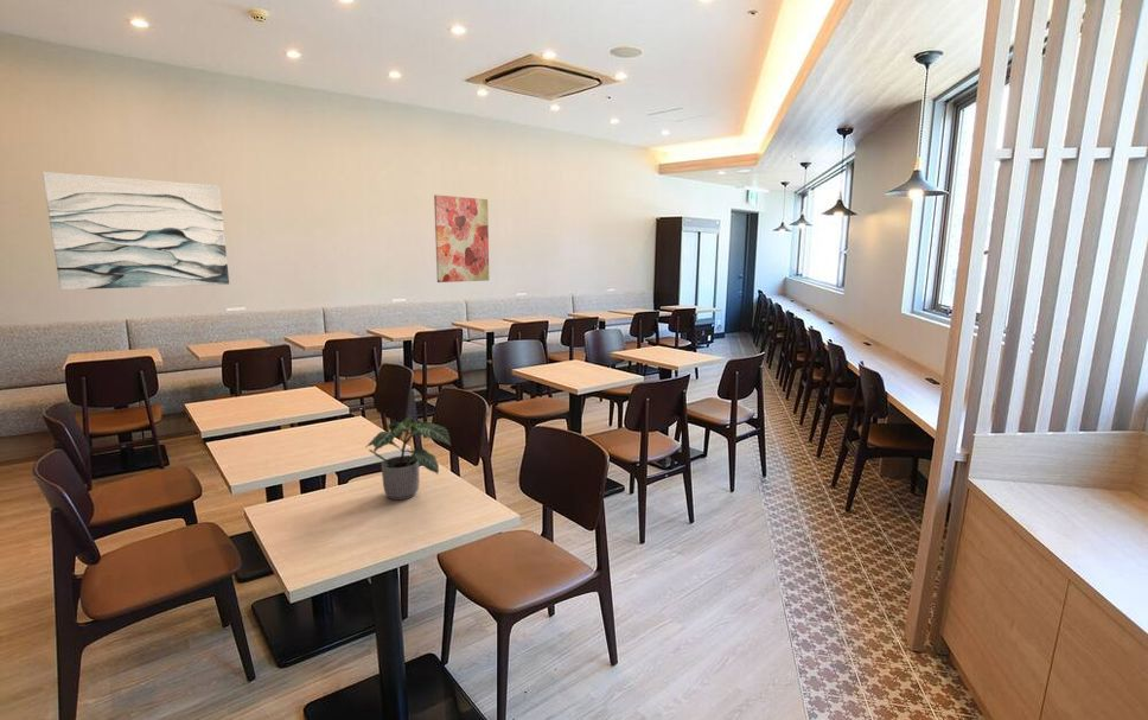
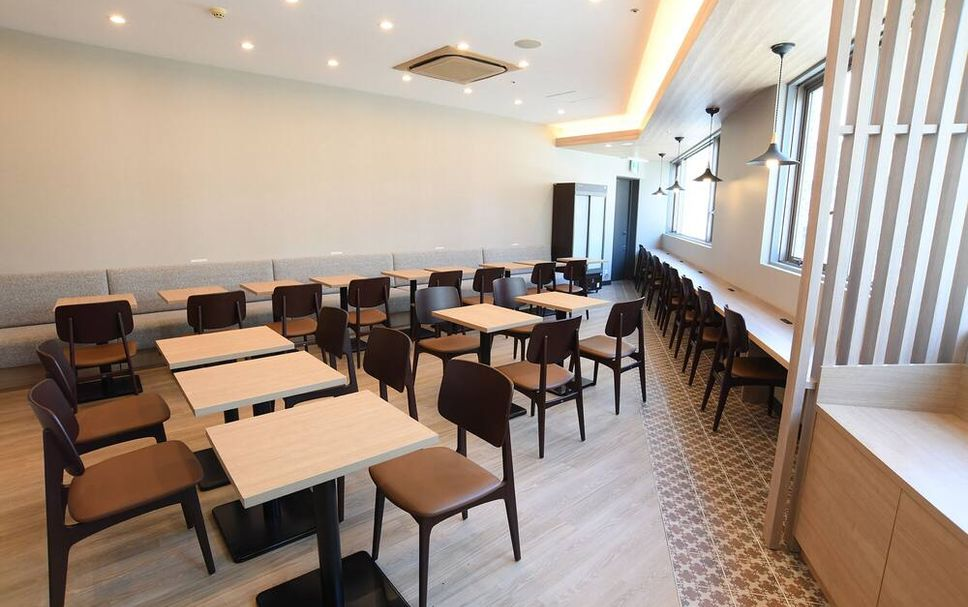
- wall art (145, 234)
- wall art (463, 240)
- potted plant (409, 457)
